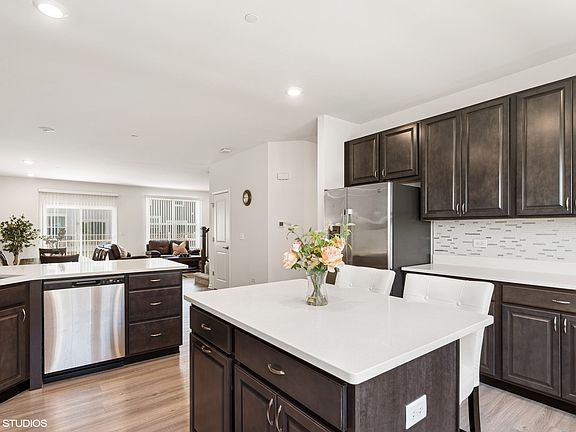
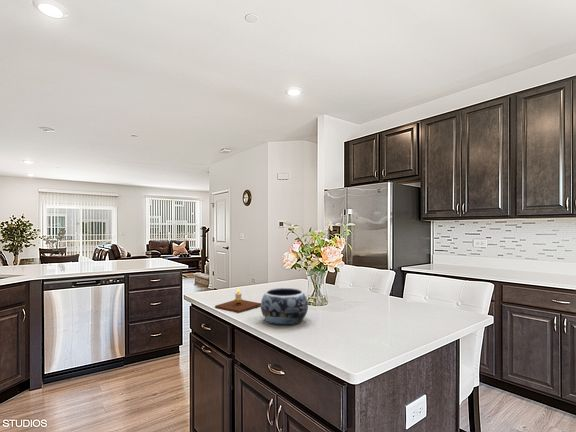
+ decorative bowl (284, 305)
+ candle (238, 297)
